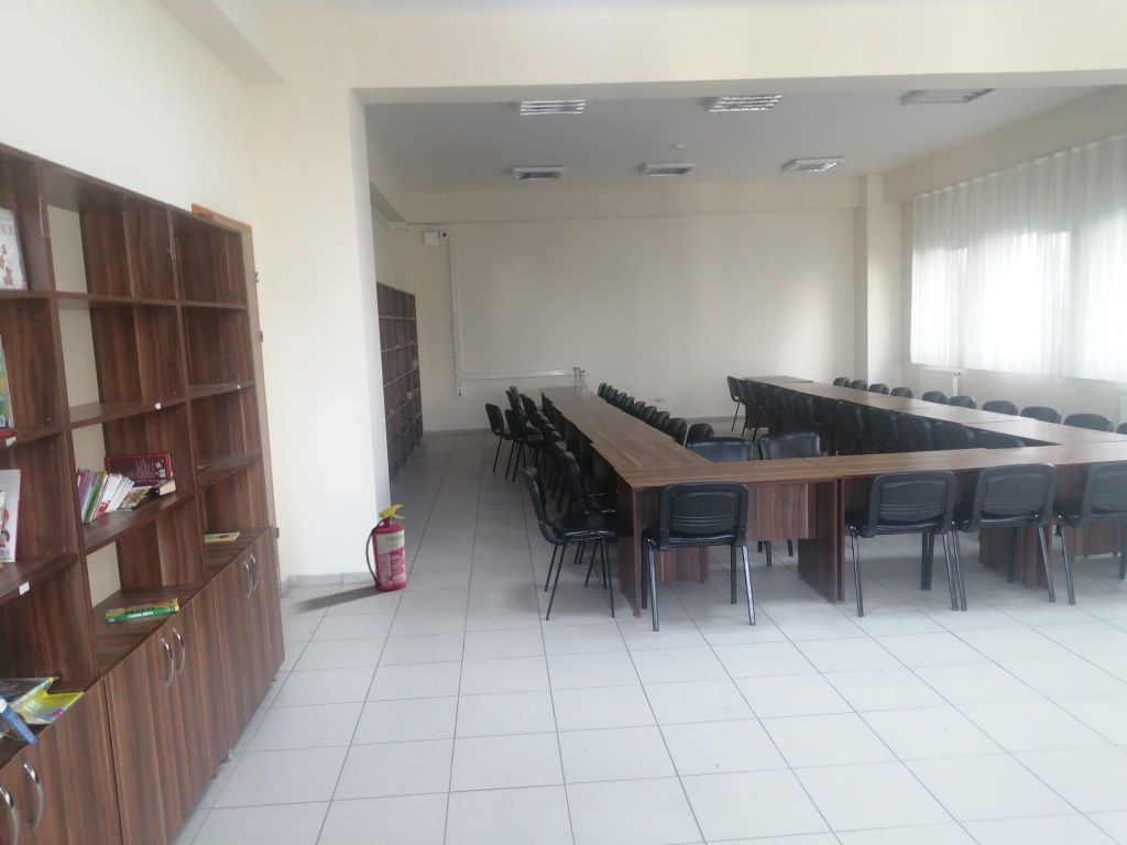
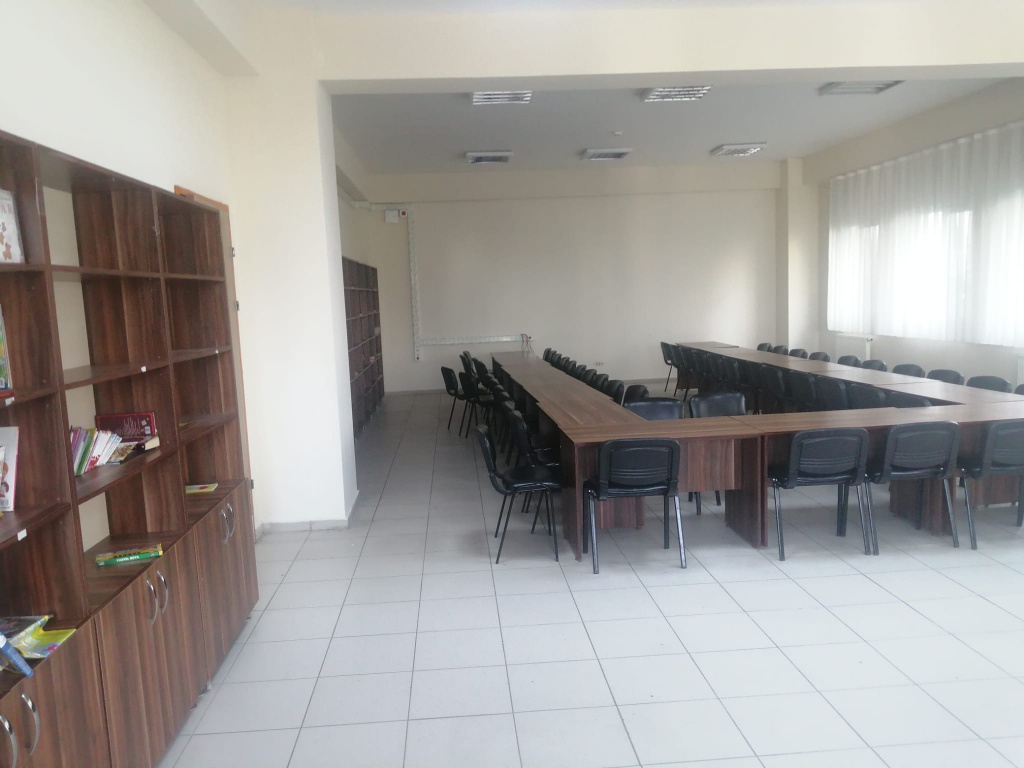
- fire extinguisher (386, 547)
